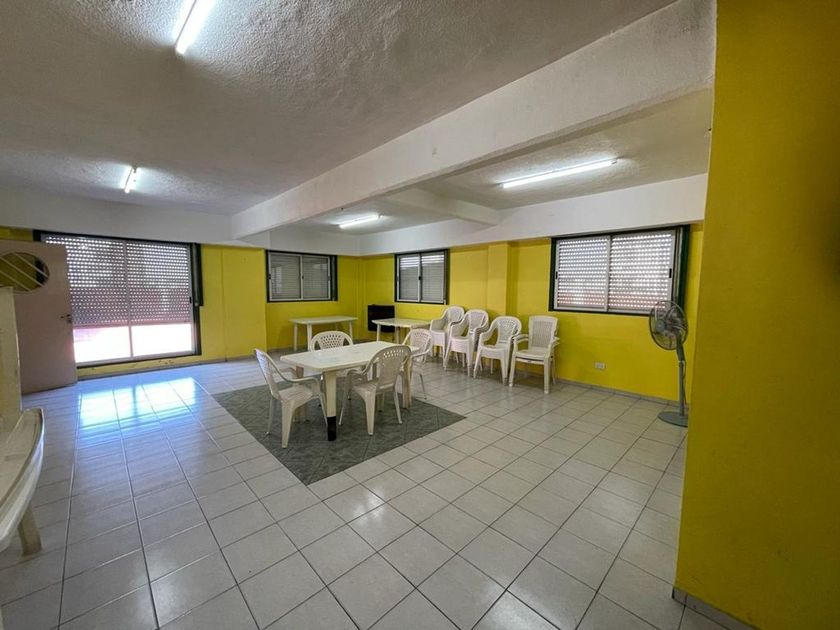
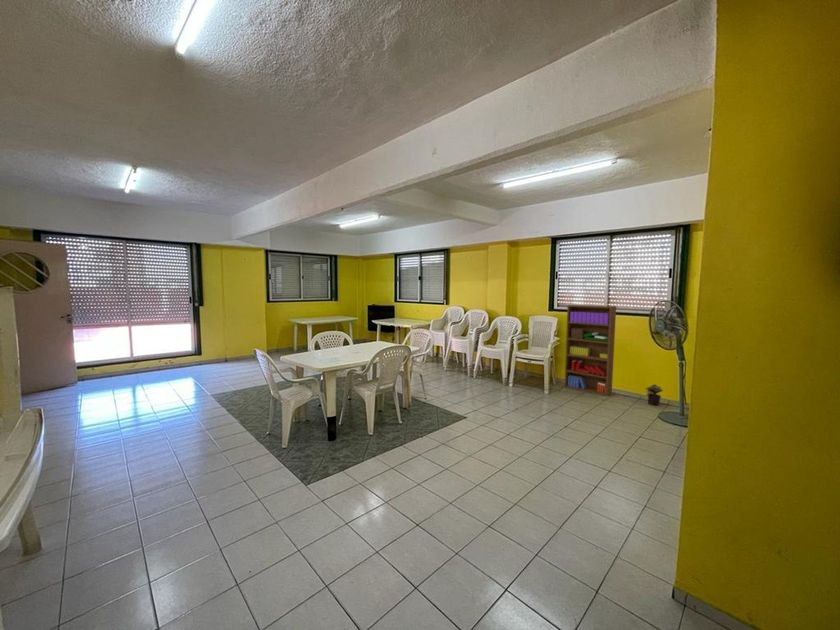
+ potted plant (653, 393)
+ bookshelf (588, 348)
